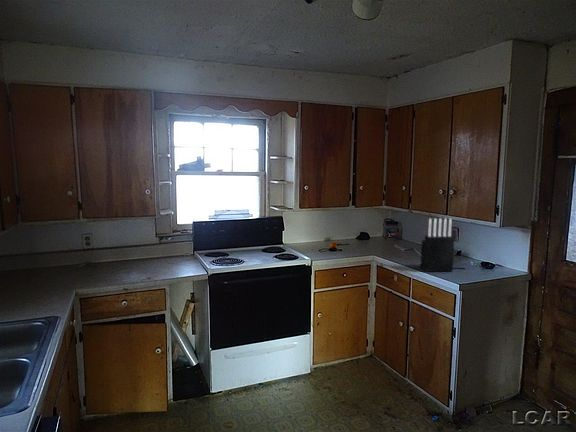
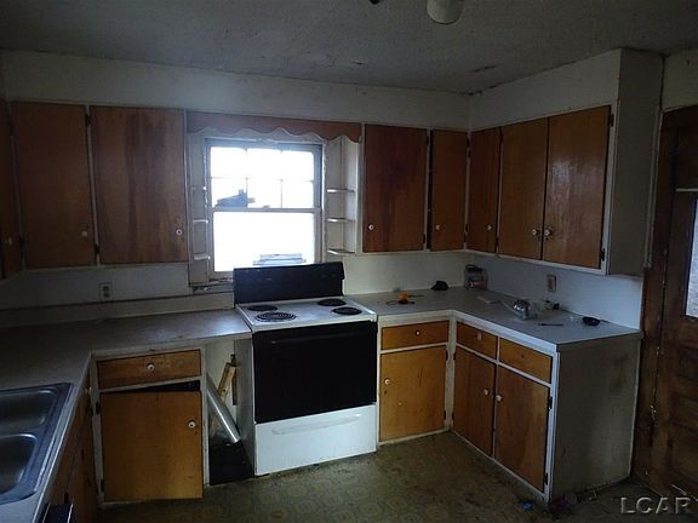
- knife block (436, 243)
